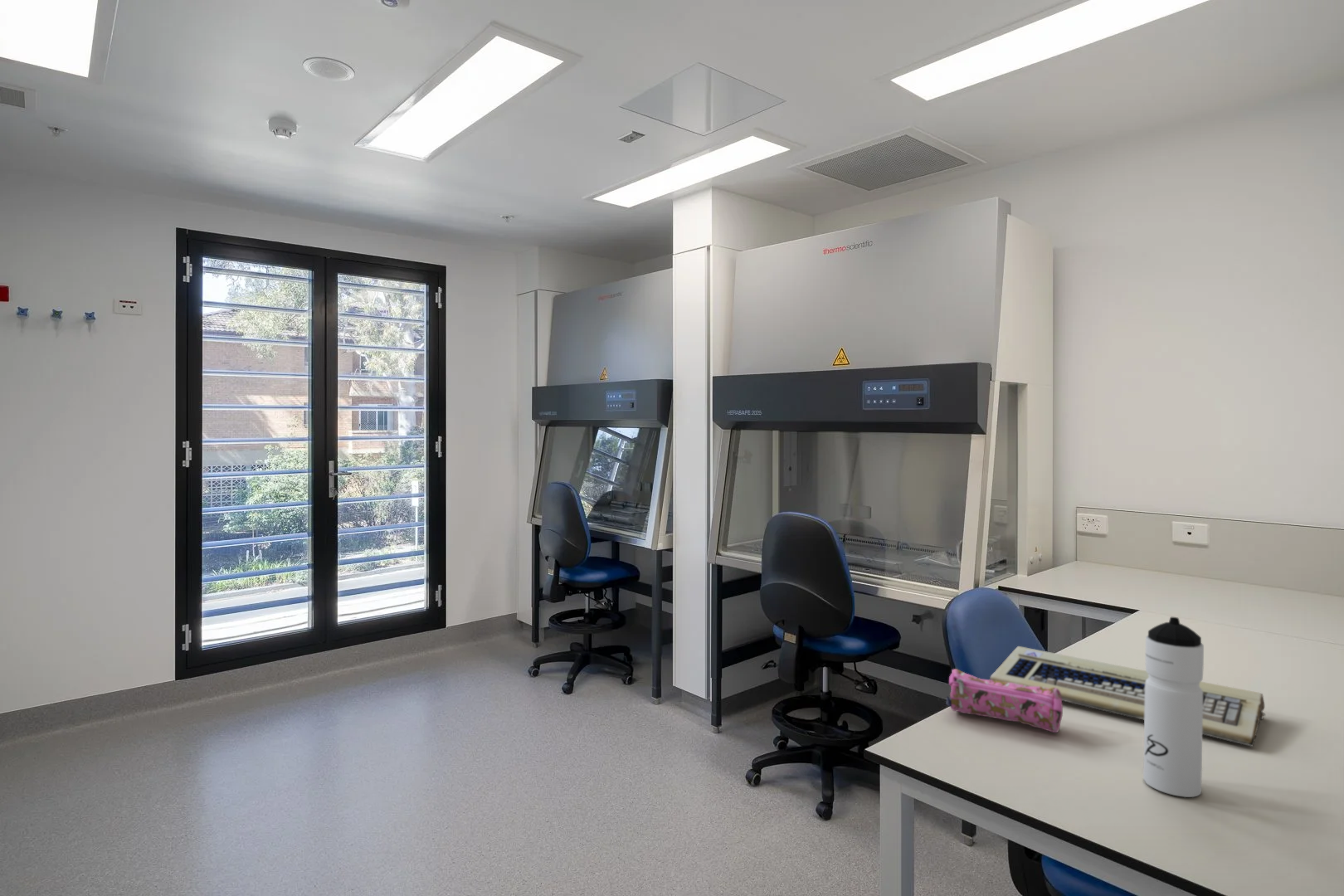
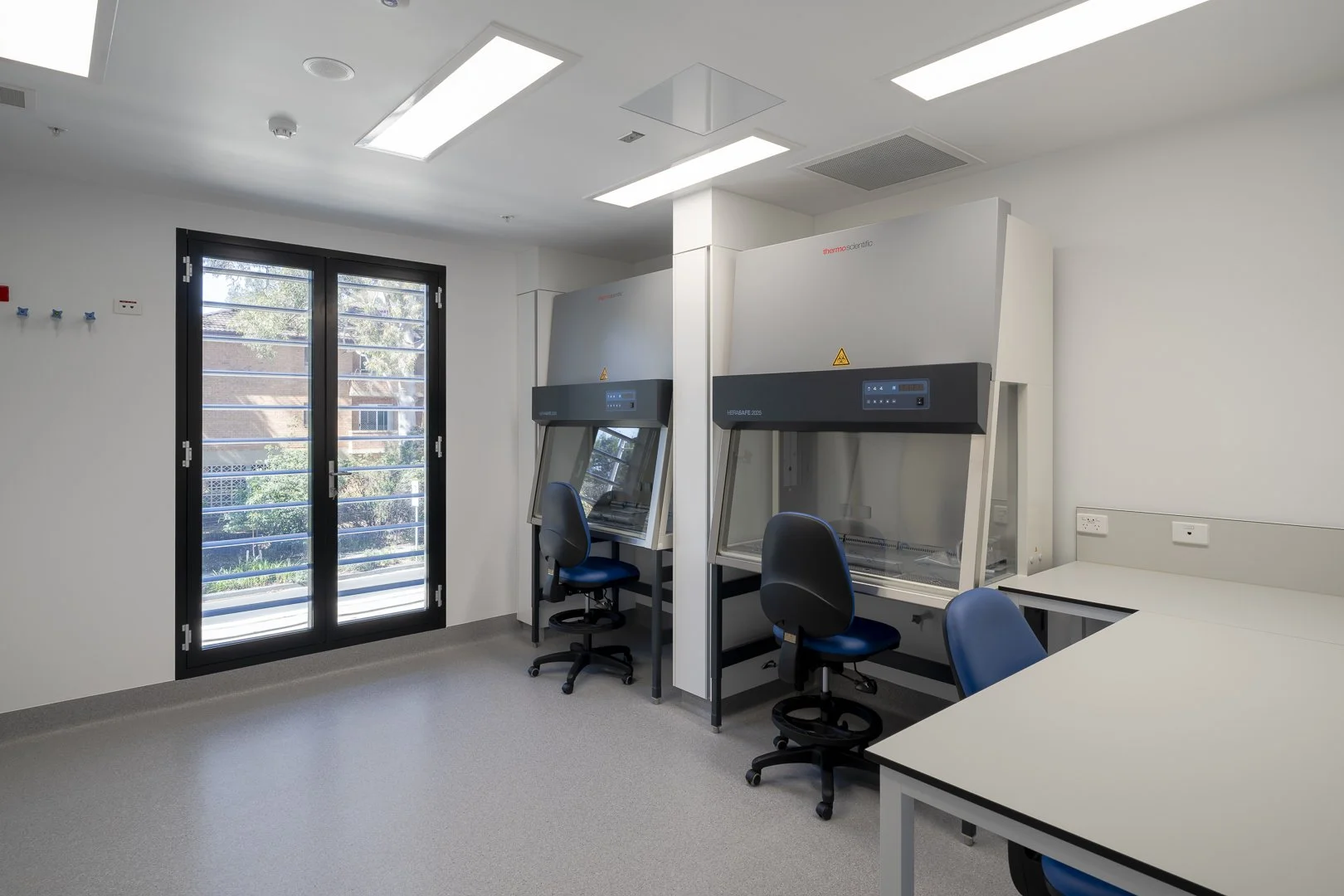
- pencil case (1004, 699)
- computer keyboard (1117, 687)
- water bottle (1173, 701)
